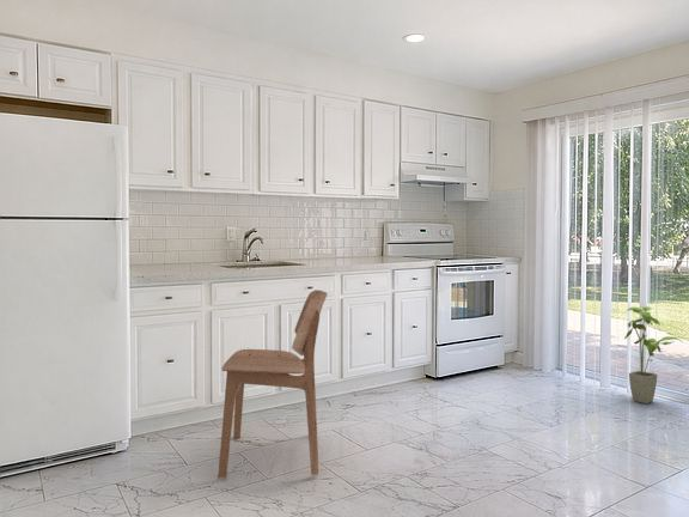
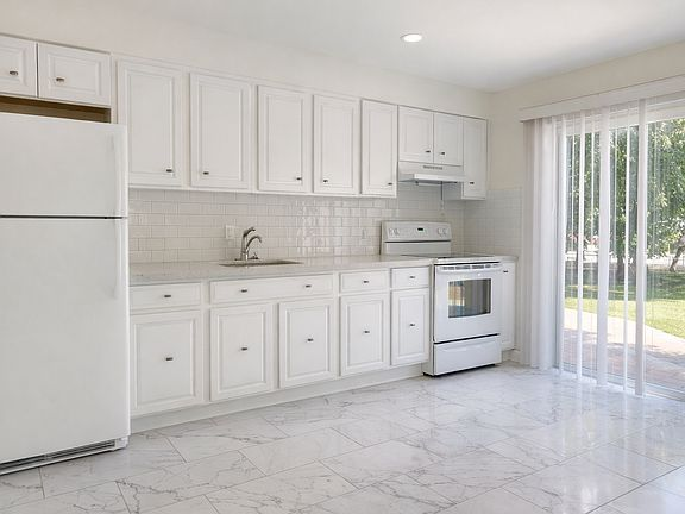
- dining chair (275, 373)
- house plant (650, 354)
